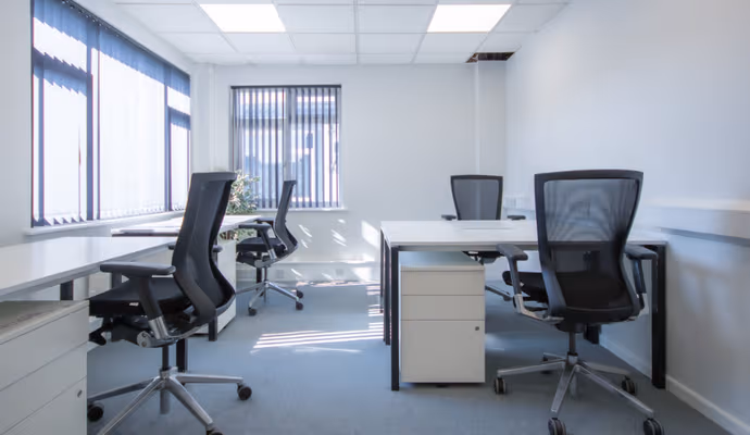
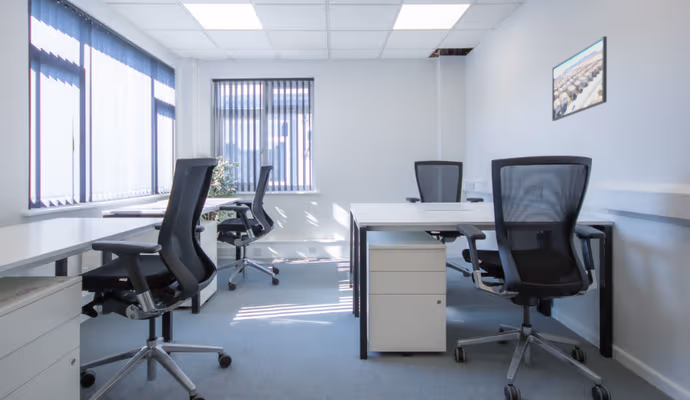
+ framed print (576, 83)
